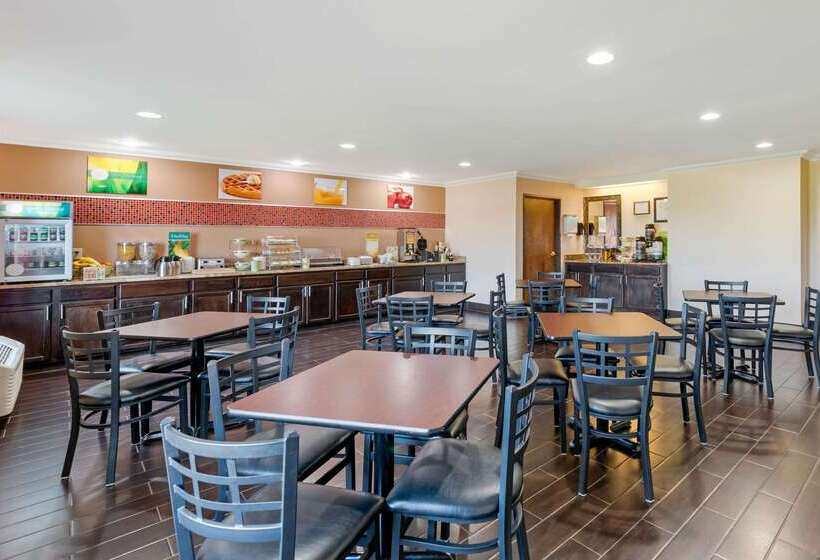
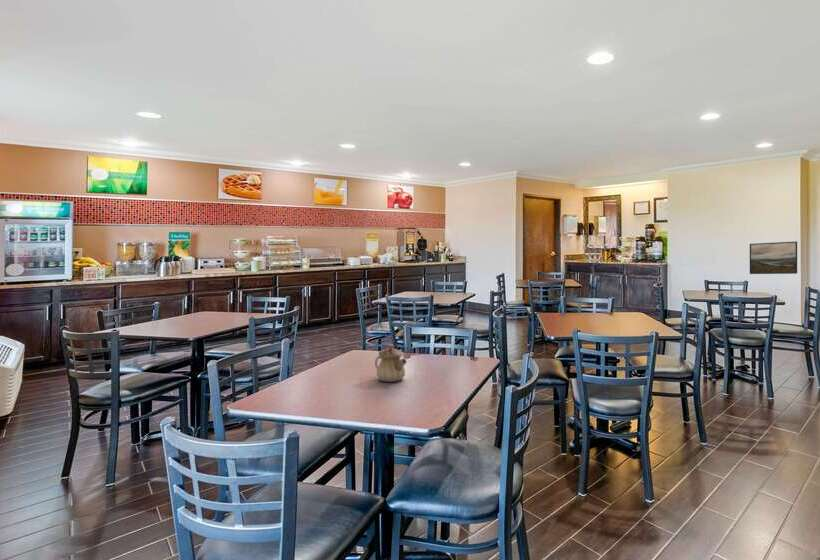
+ teapot (389, 361)
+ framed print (772, 258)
